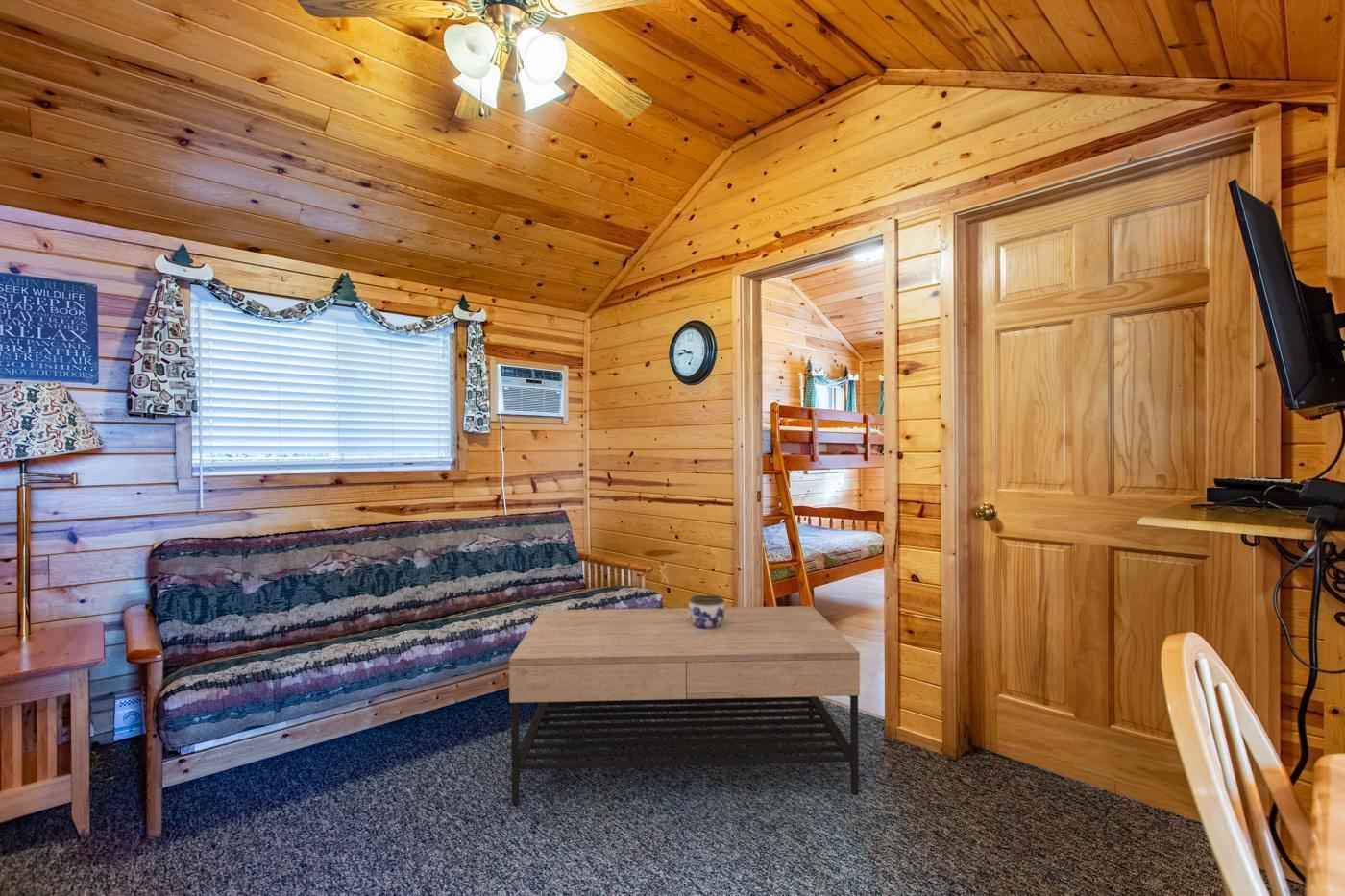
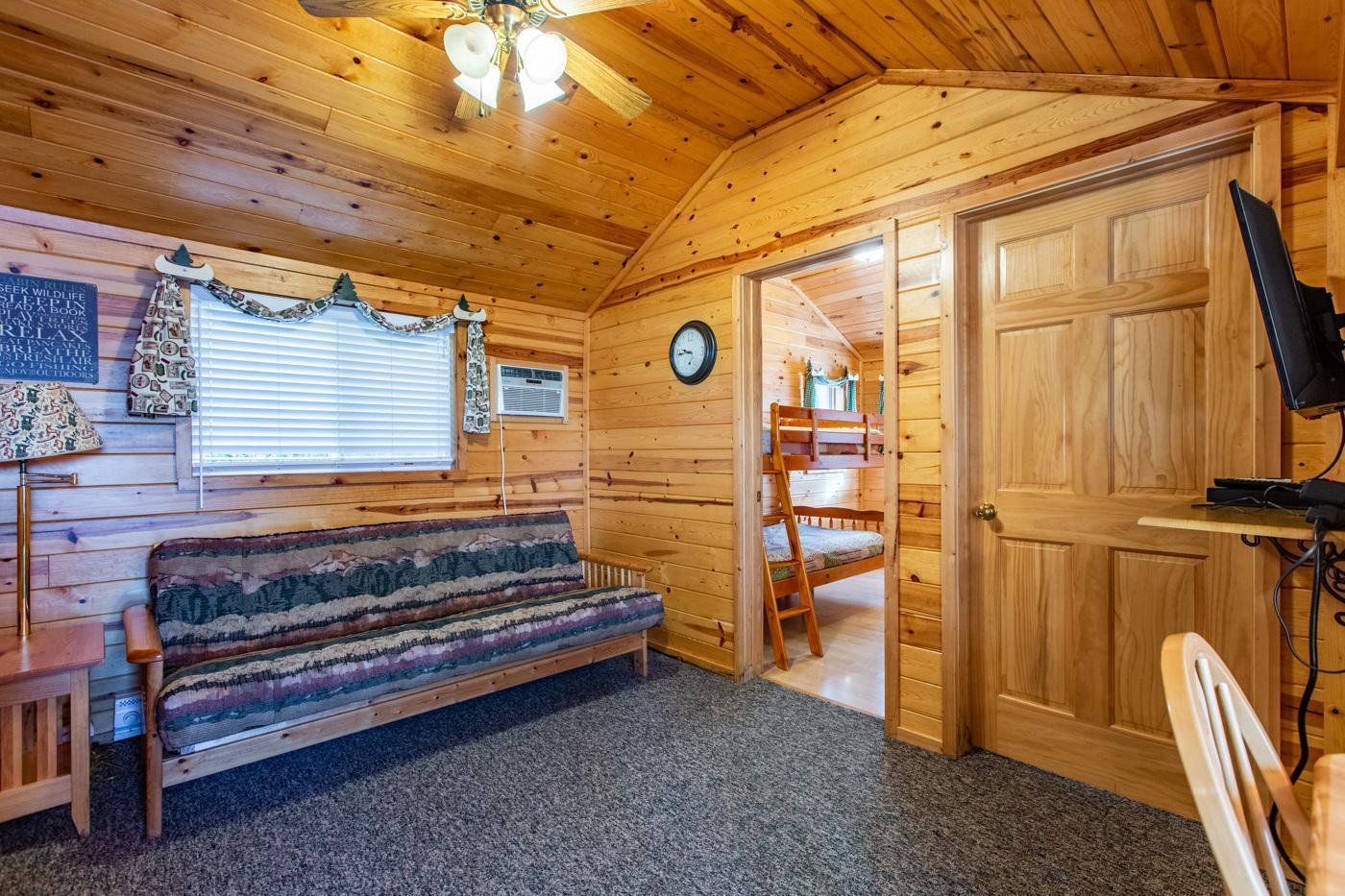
- coffee table (682, 691)
- jar (706, 611)
